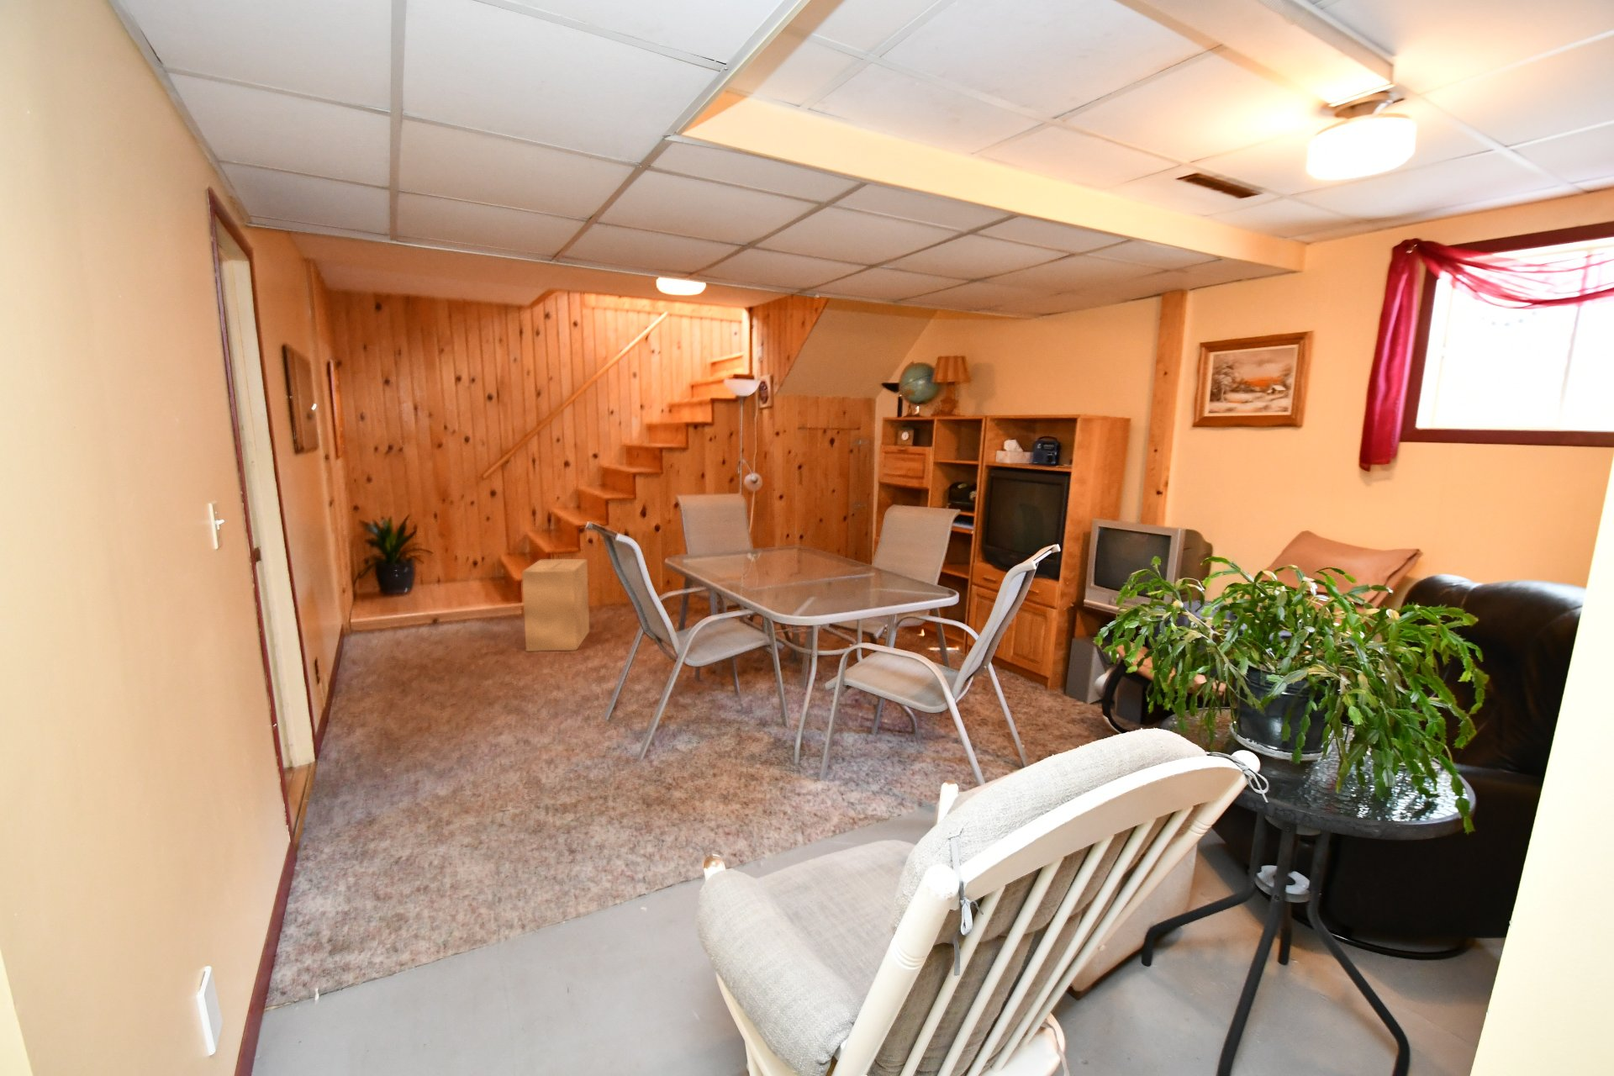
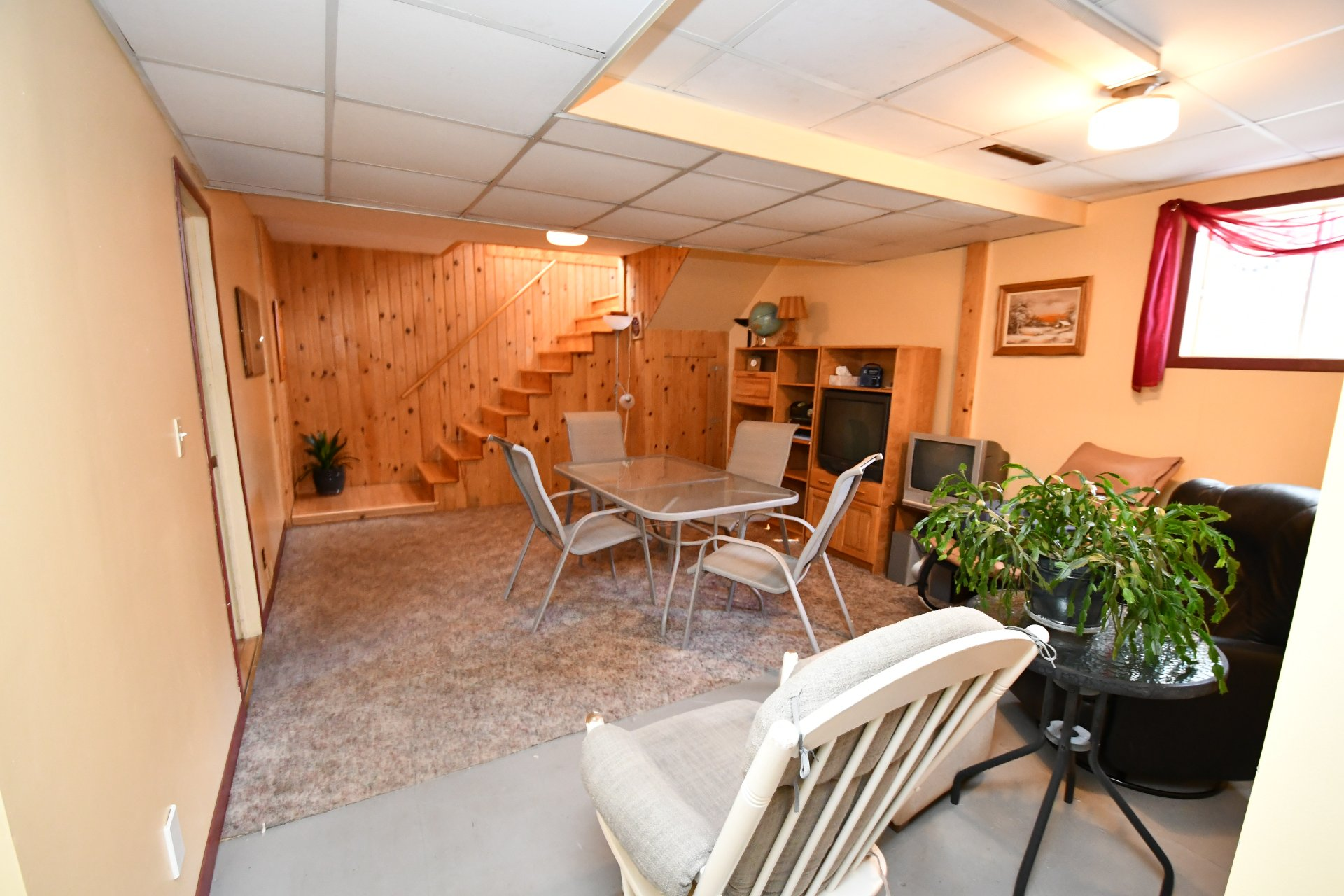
- cardboard box (557, 603)
